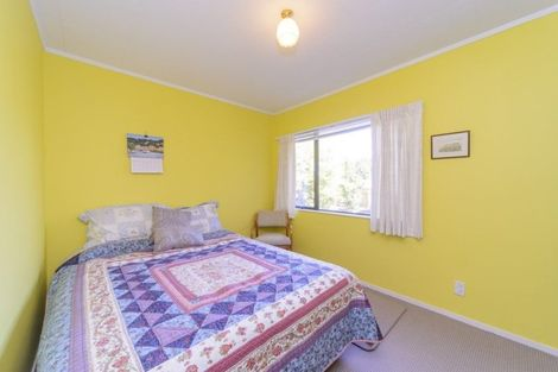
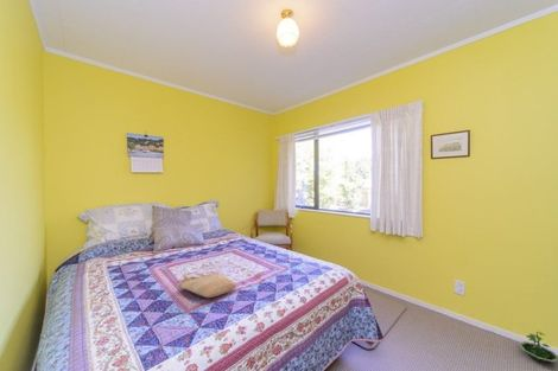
+ terrarium (538, 337)
+ shopping bag (204, 280)
